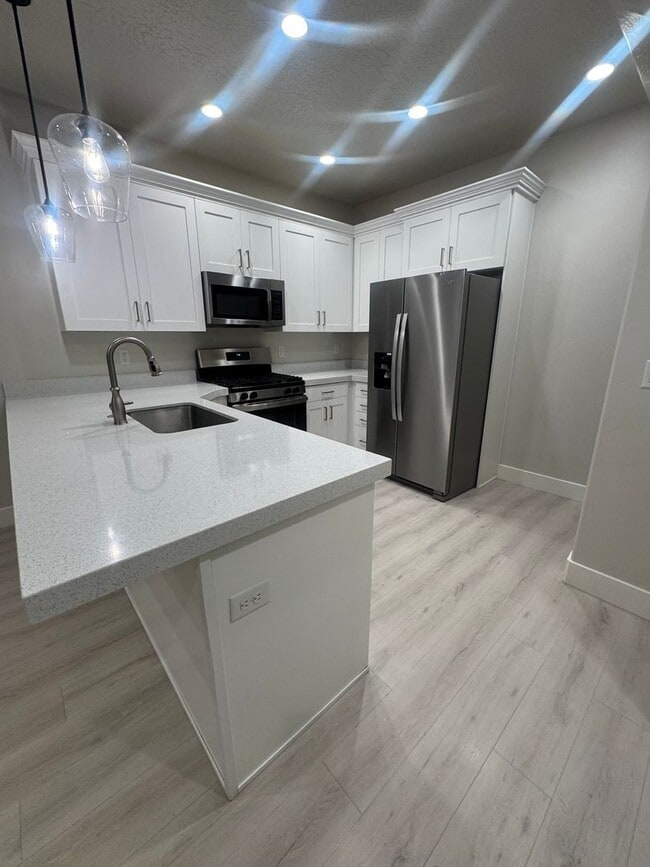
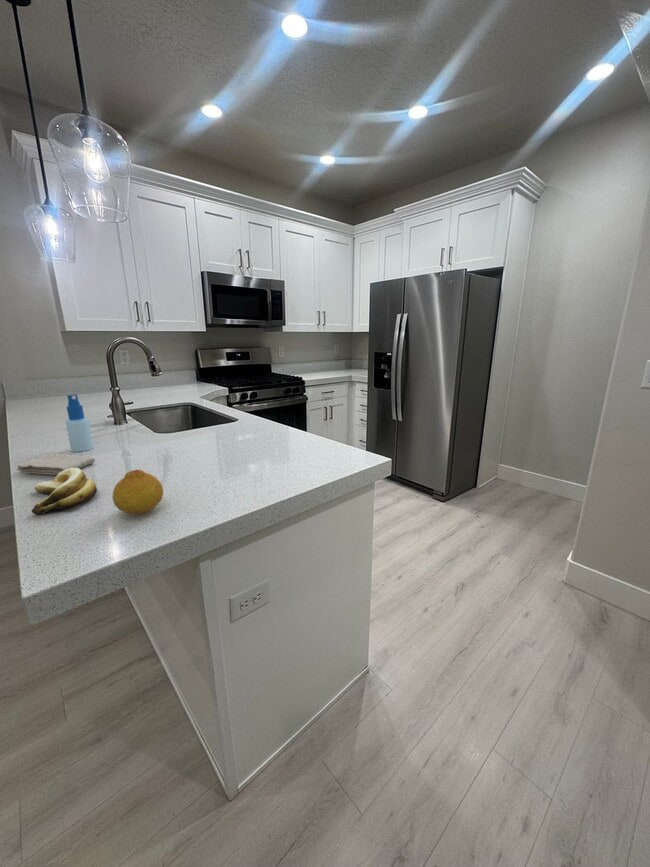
+ washcloth (56, 463)
+ banana (54, 487)
+ spray bottle (77, 422)
+ fruit (138, 491)
